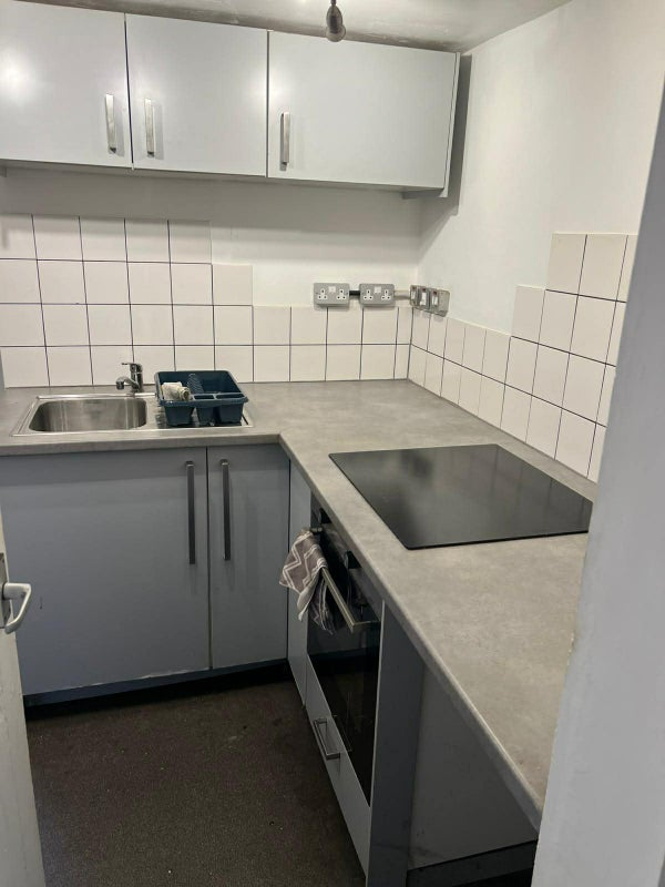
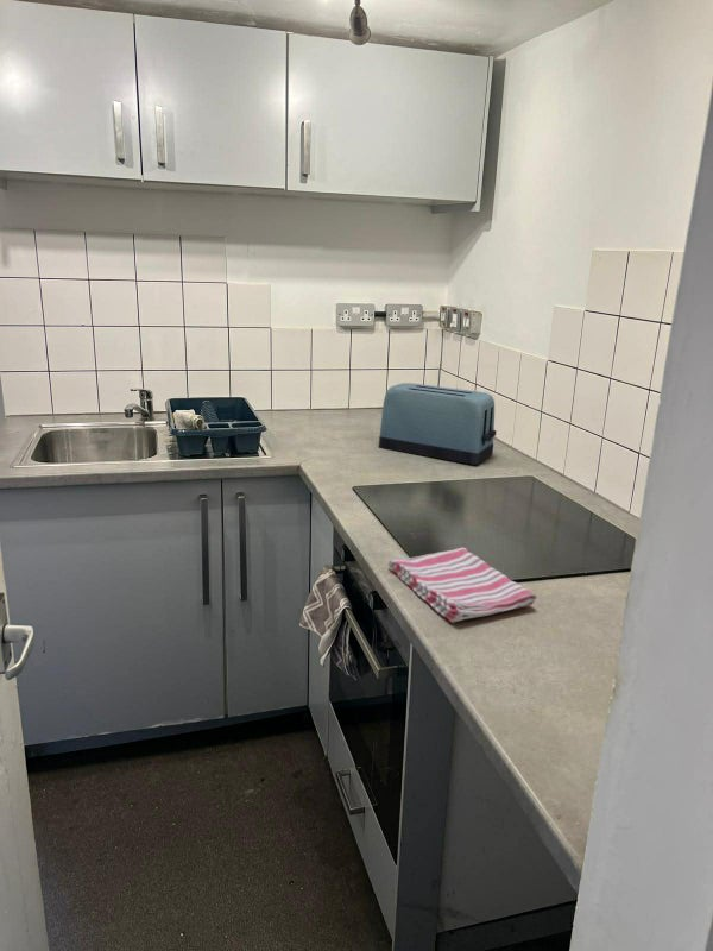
+ toaster (438, 421)
+ dish towel (459, 578)
